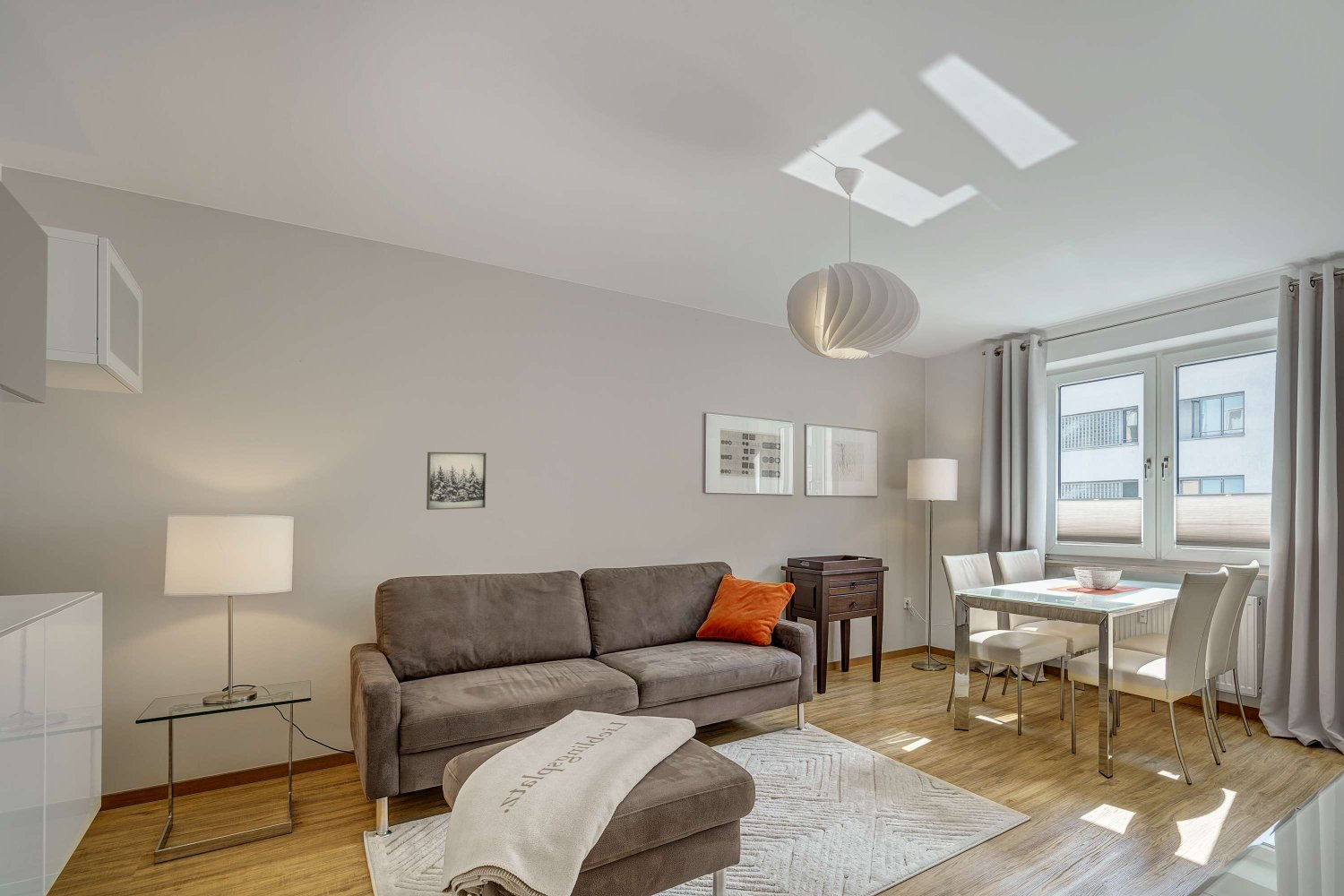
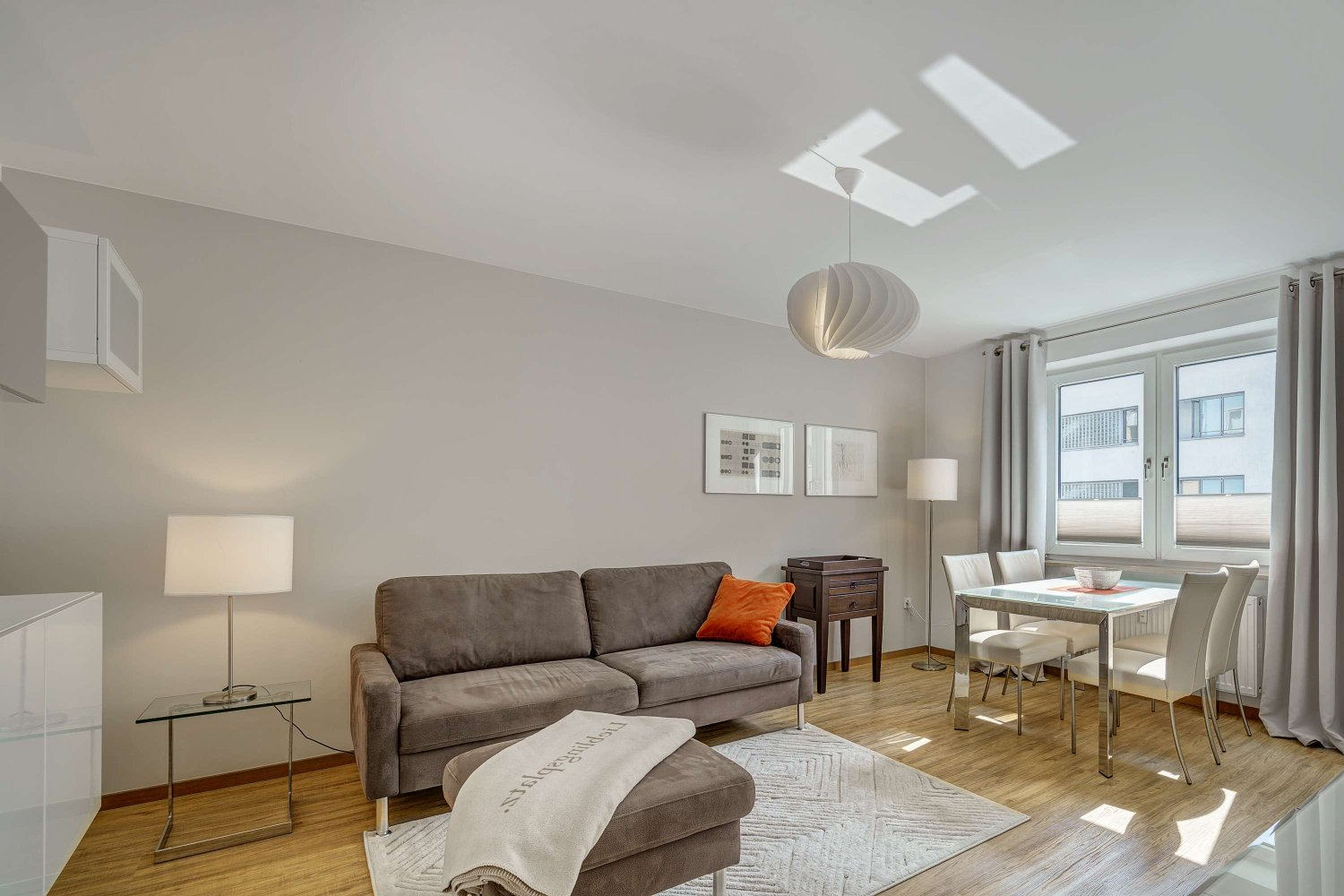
- wall art (457, 480)
